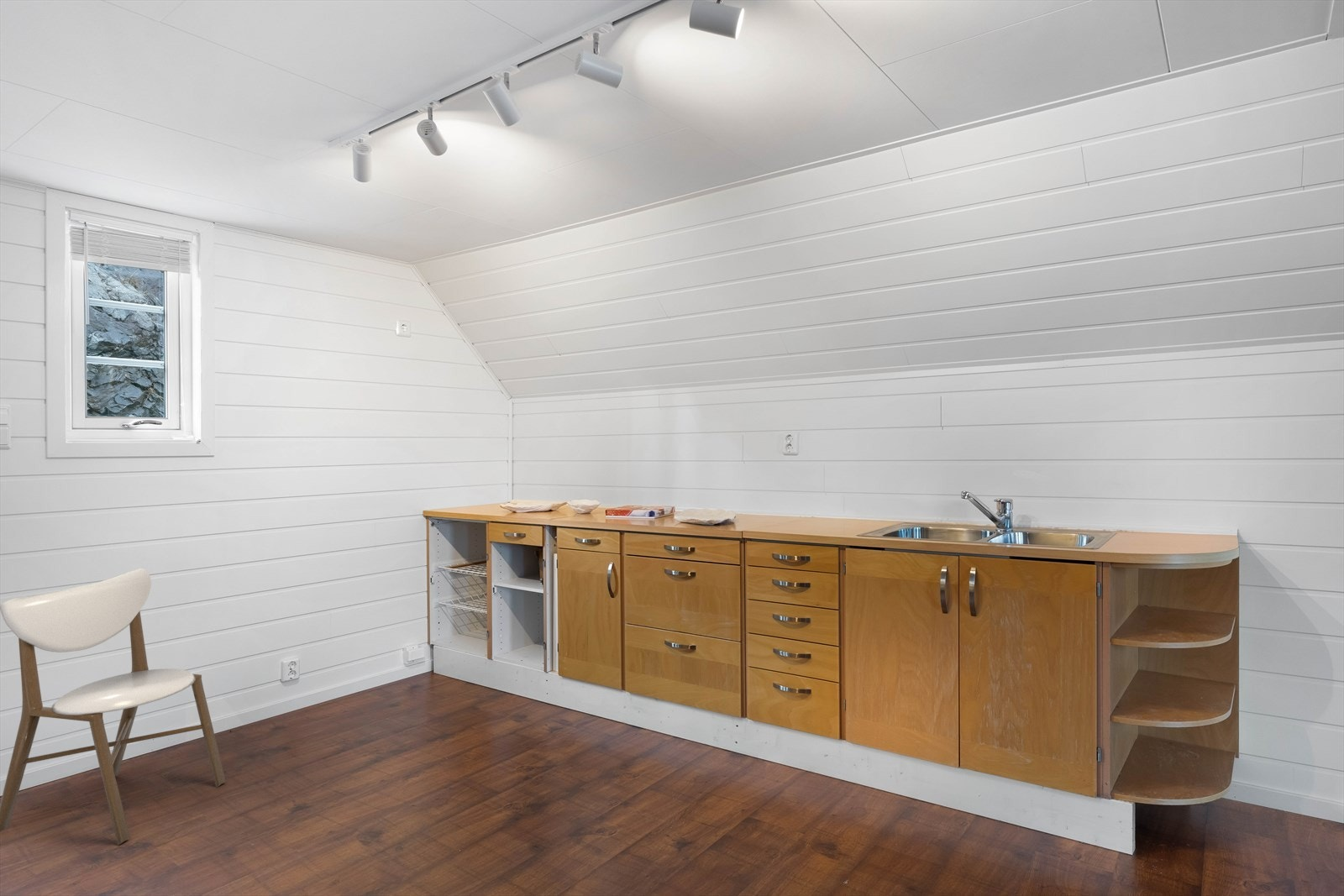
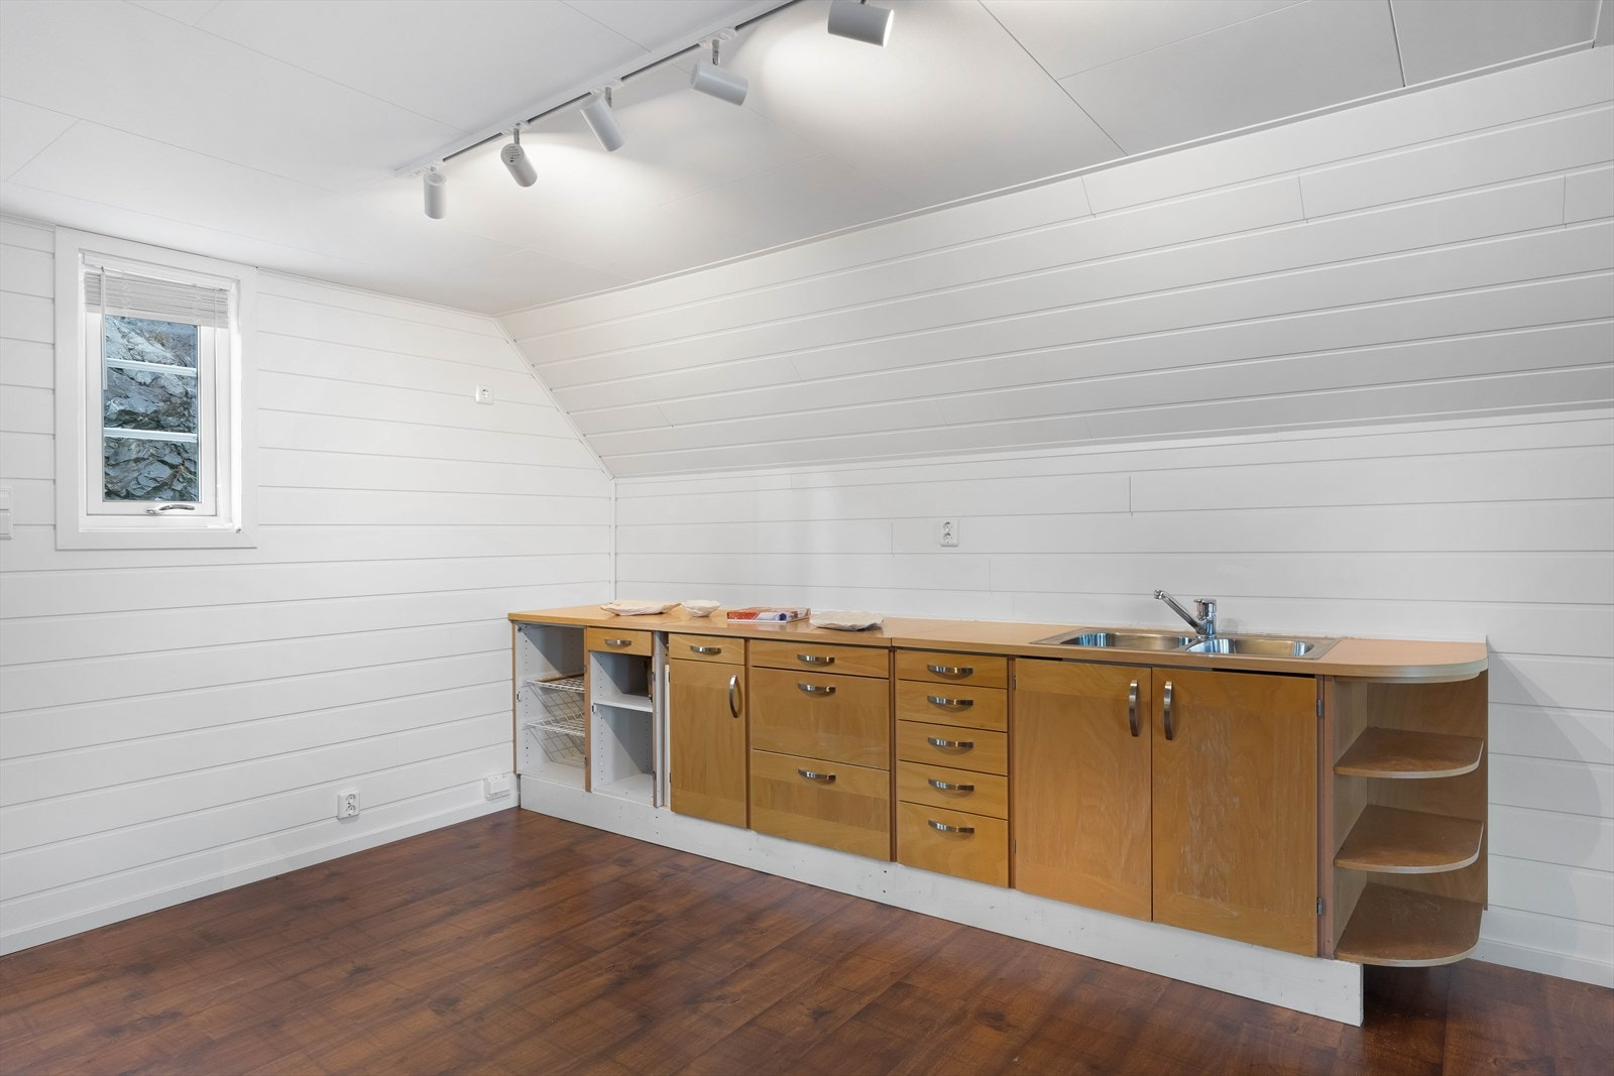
- dining chair (117, 693)
